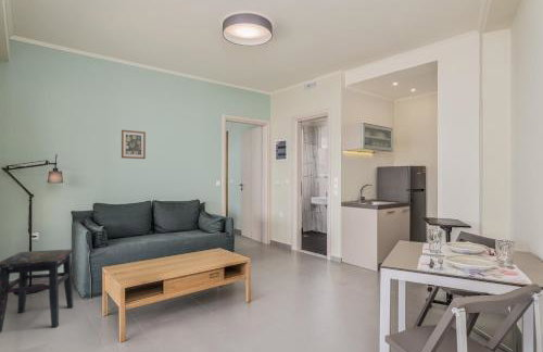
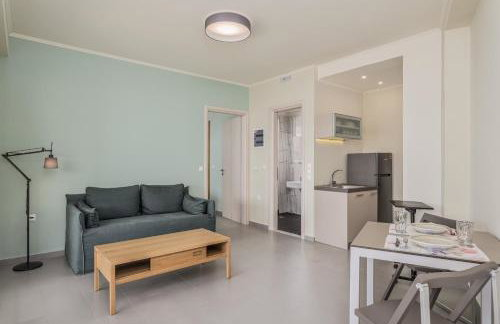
- side table (37, 287)
- wall art (134, 144)
